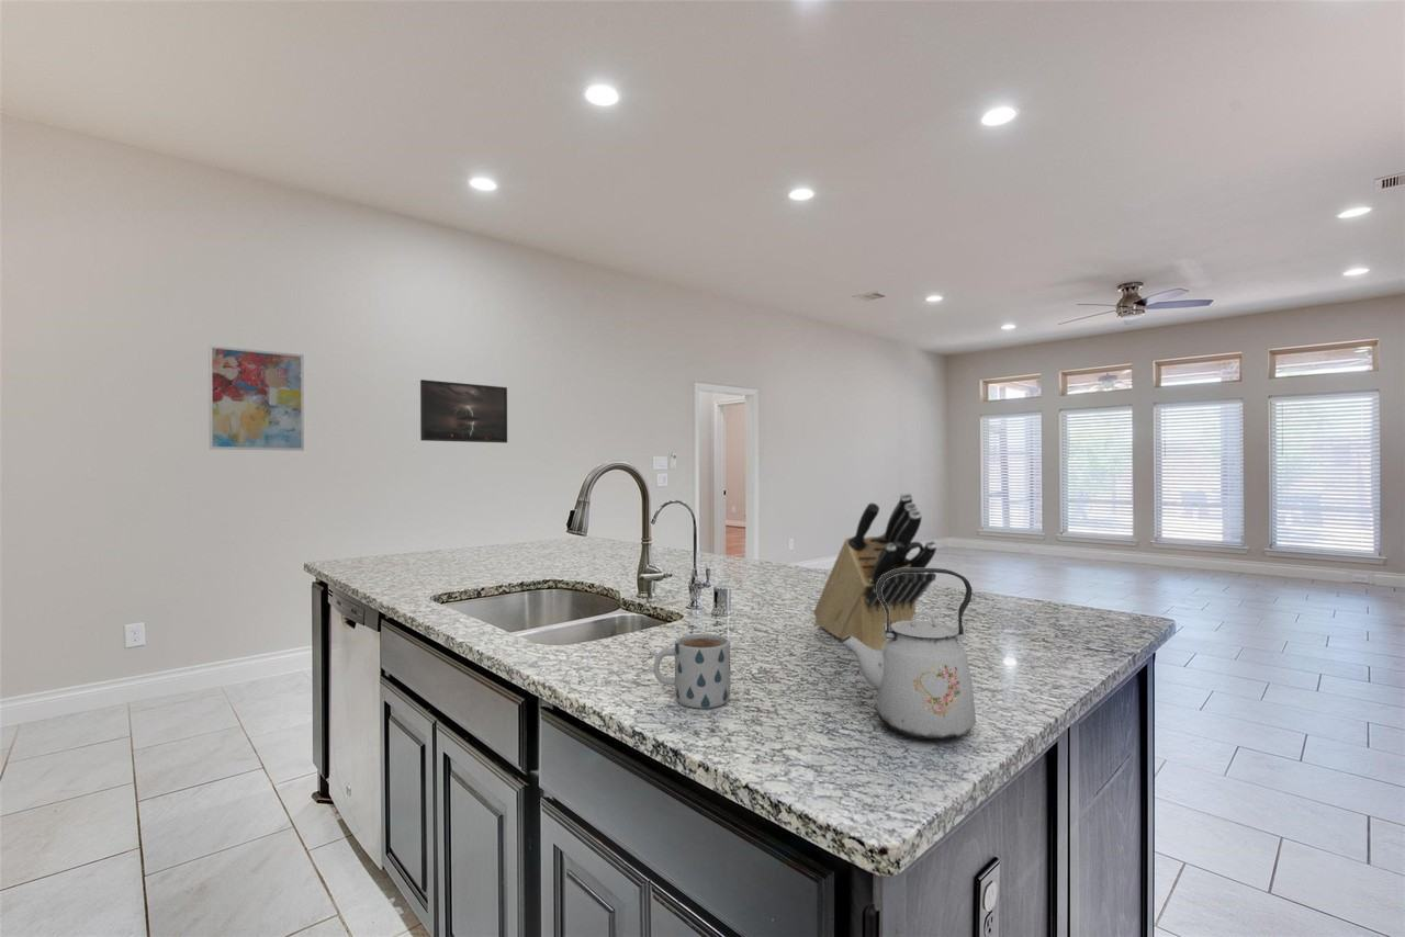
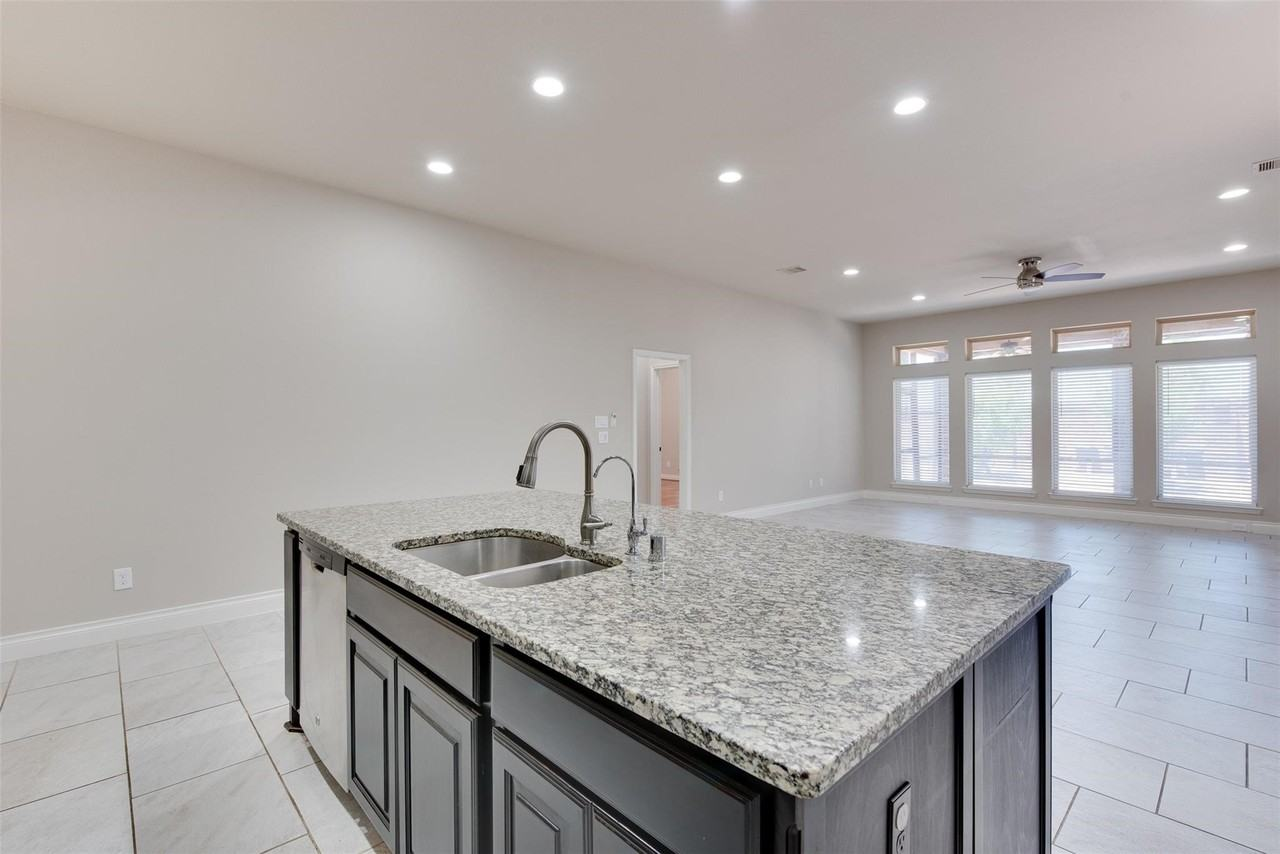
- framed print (465, 413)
- wall art (258, 399)
- mug (692, 669)
- kettle (906, 647)
- knife block (869, 567)
